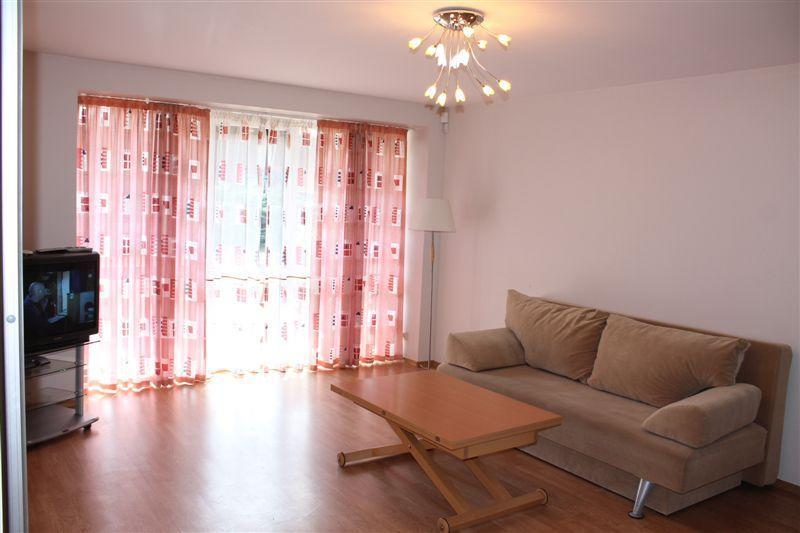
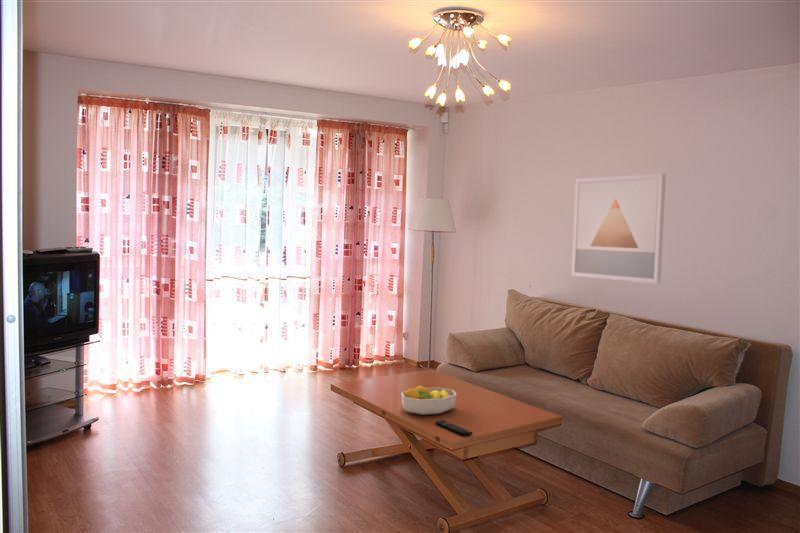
+ wall art (615, 228)
+ fruit bowl (428, 398)
+ remote control (453, 428)
